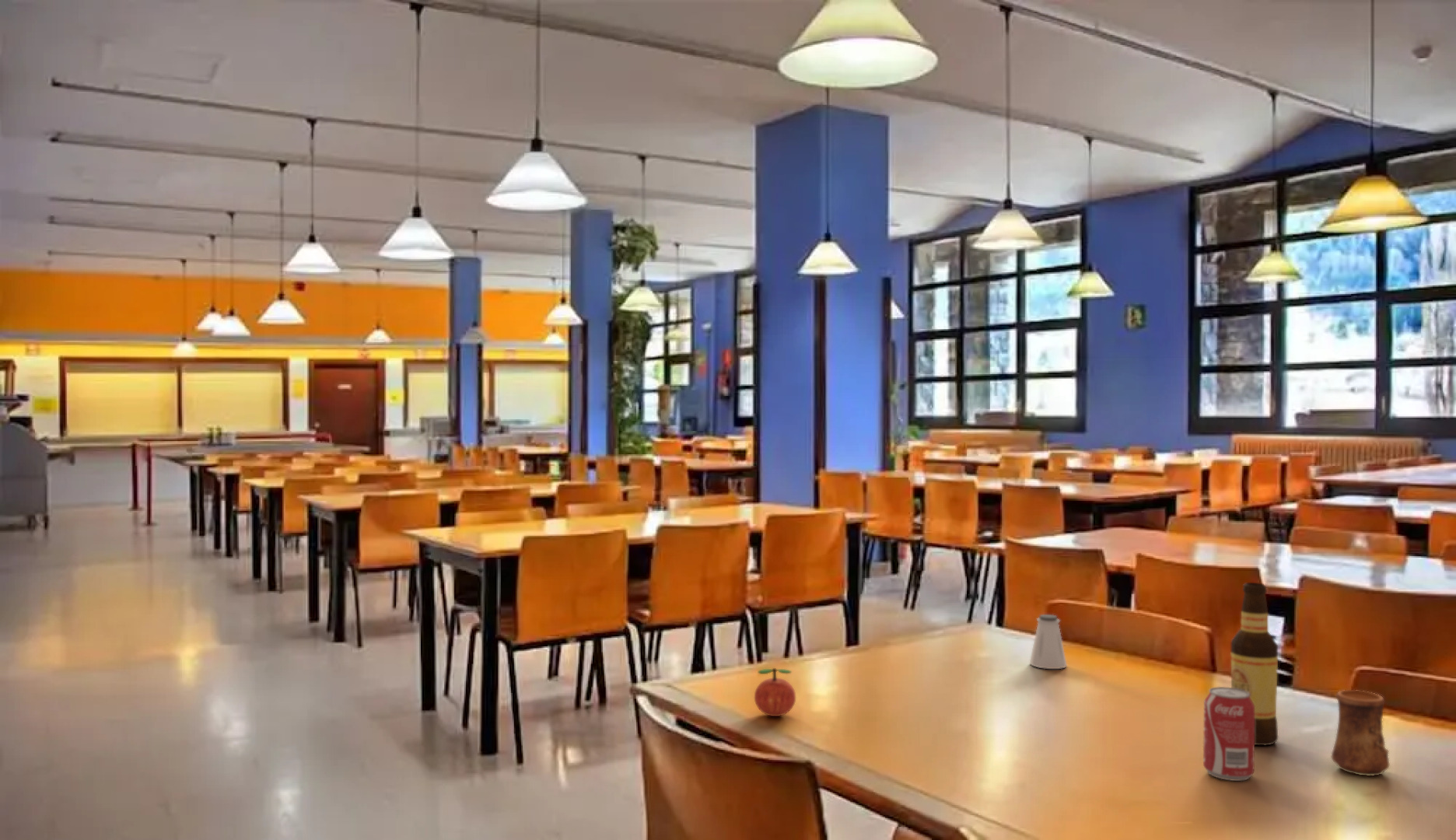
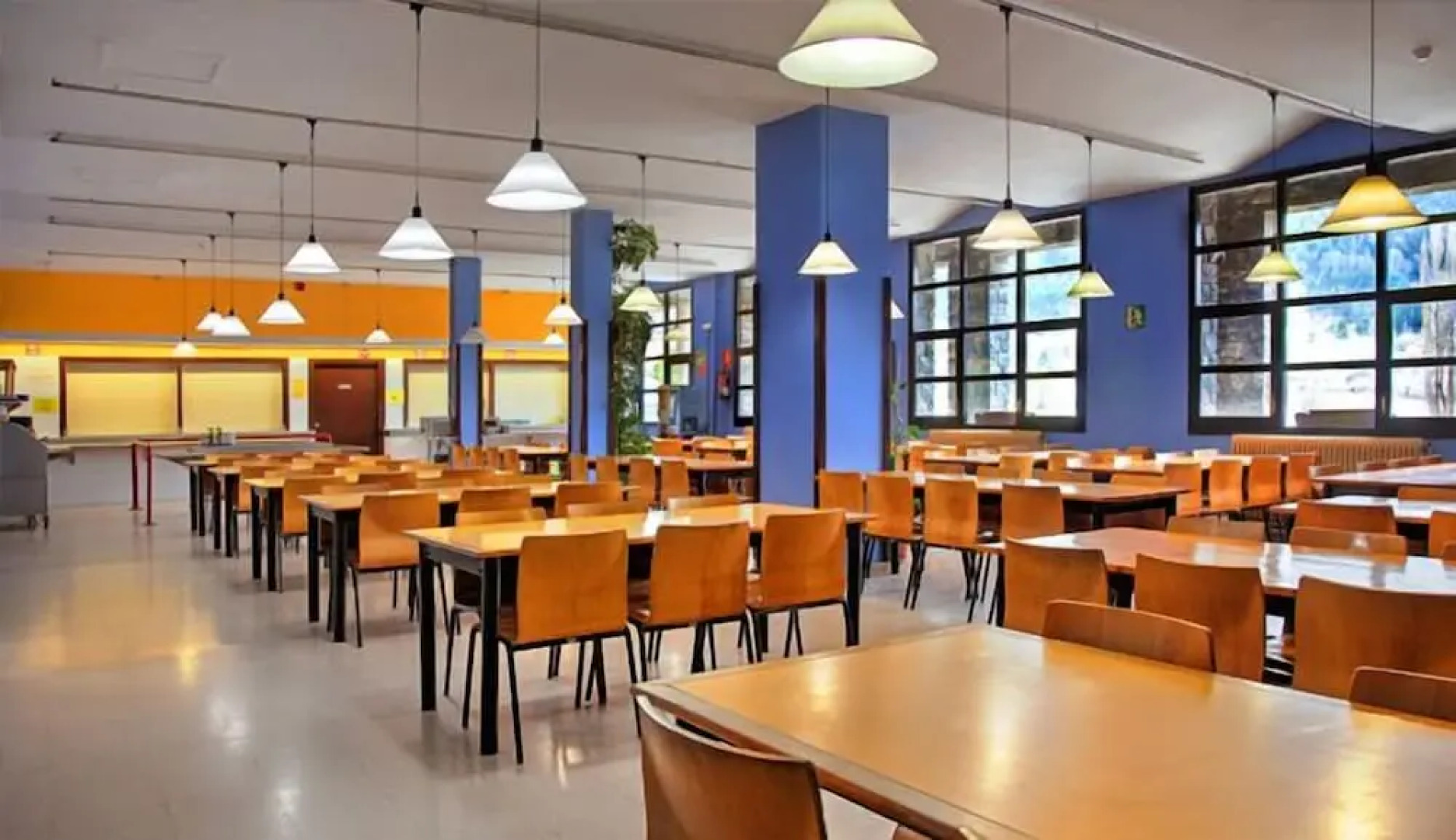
- cup (1360, 732)
- beverage can (1228, 733)
- saltshaker (1048, 640)
- apple (775, 691)
- bottle (1254, 661)
